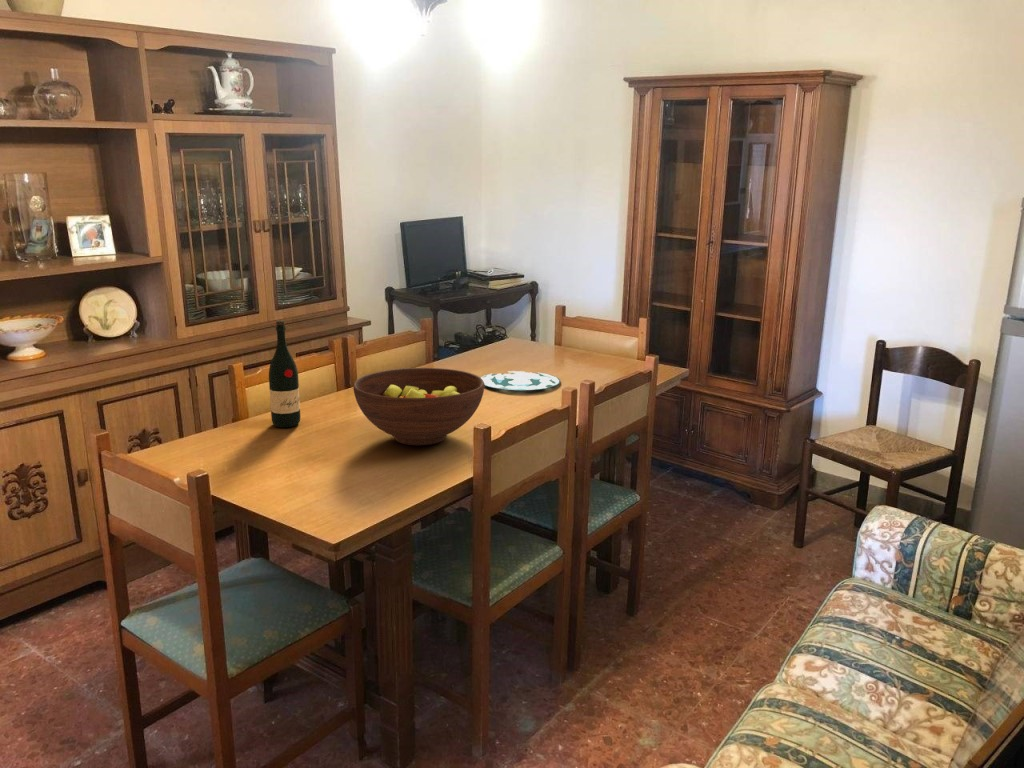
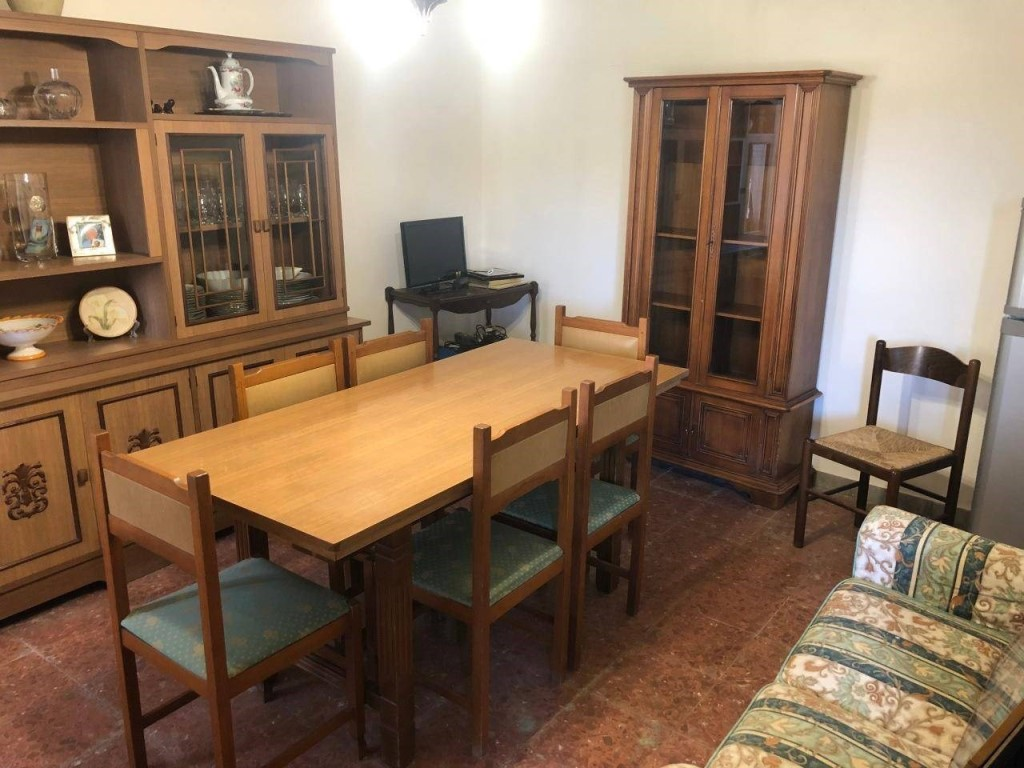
- fruit bowl (419, 410)
- plate (519, 376)
- wine bottle (283, 372)
